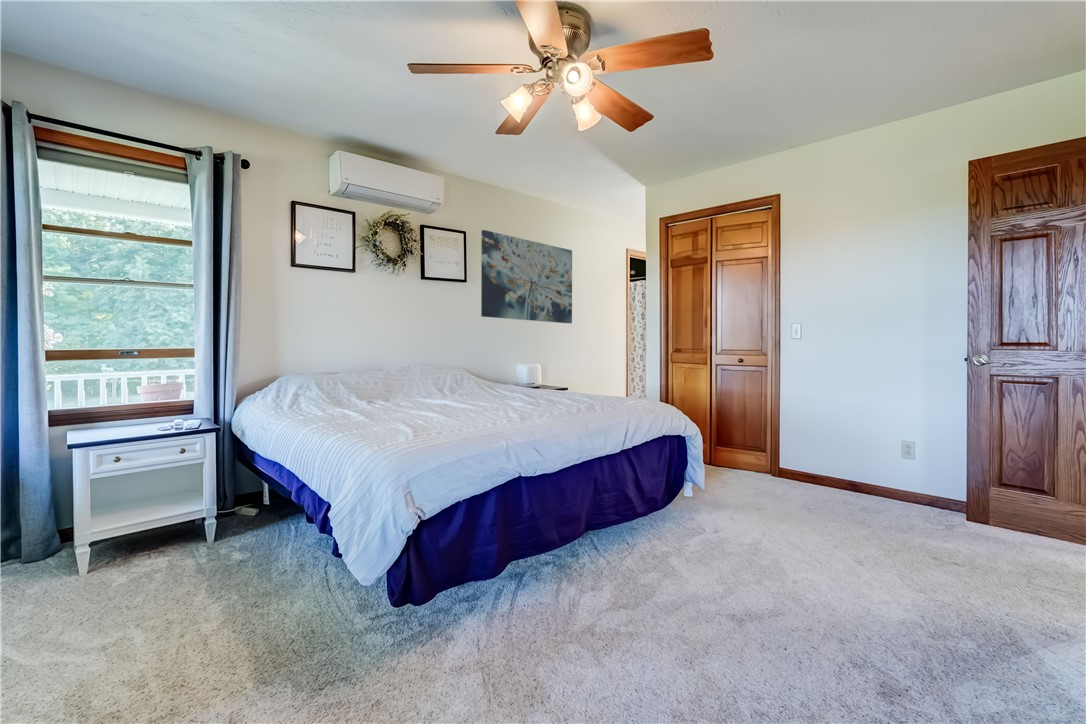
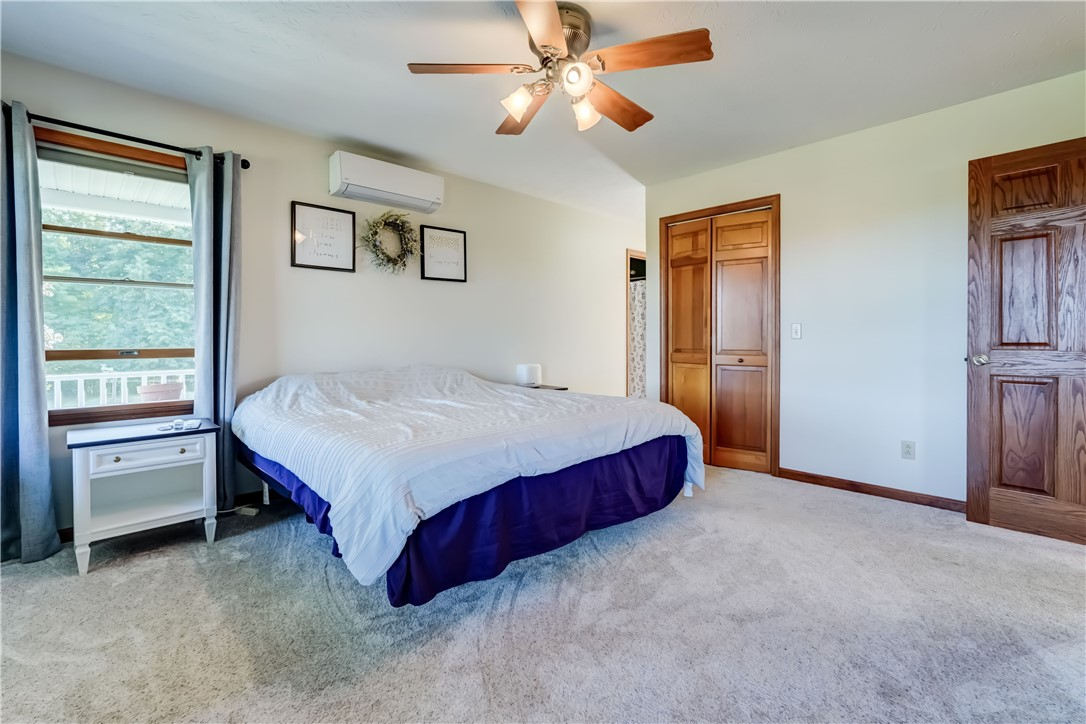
- wall art (530, 280)
